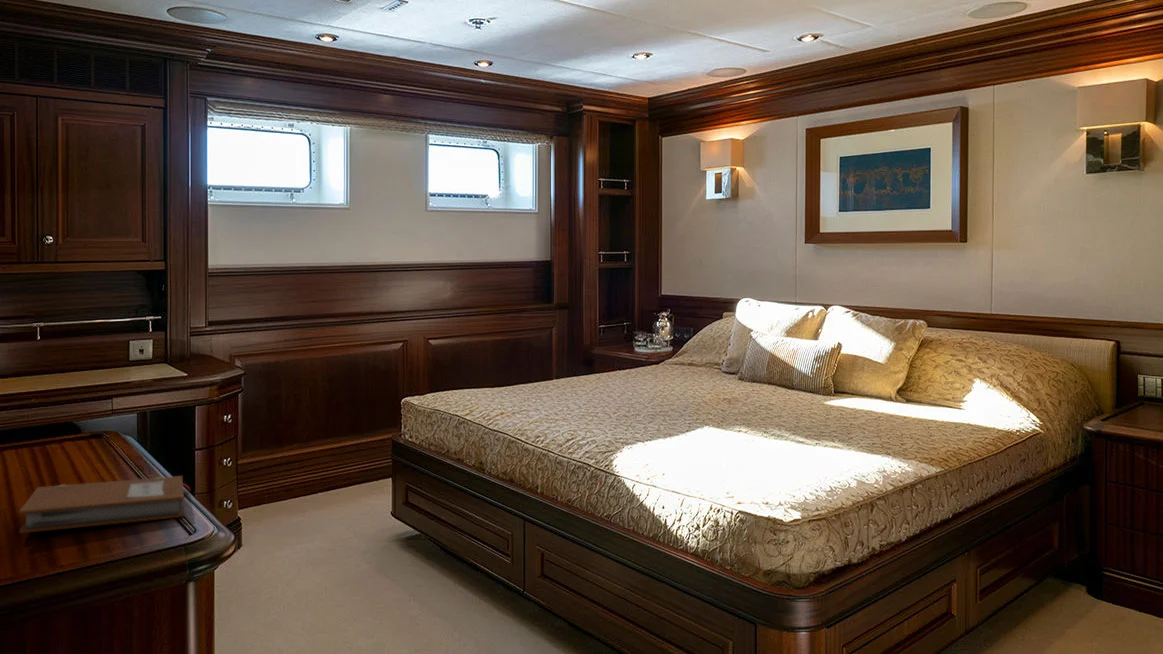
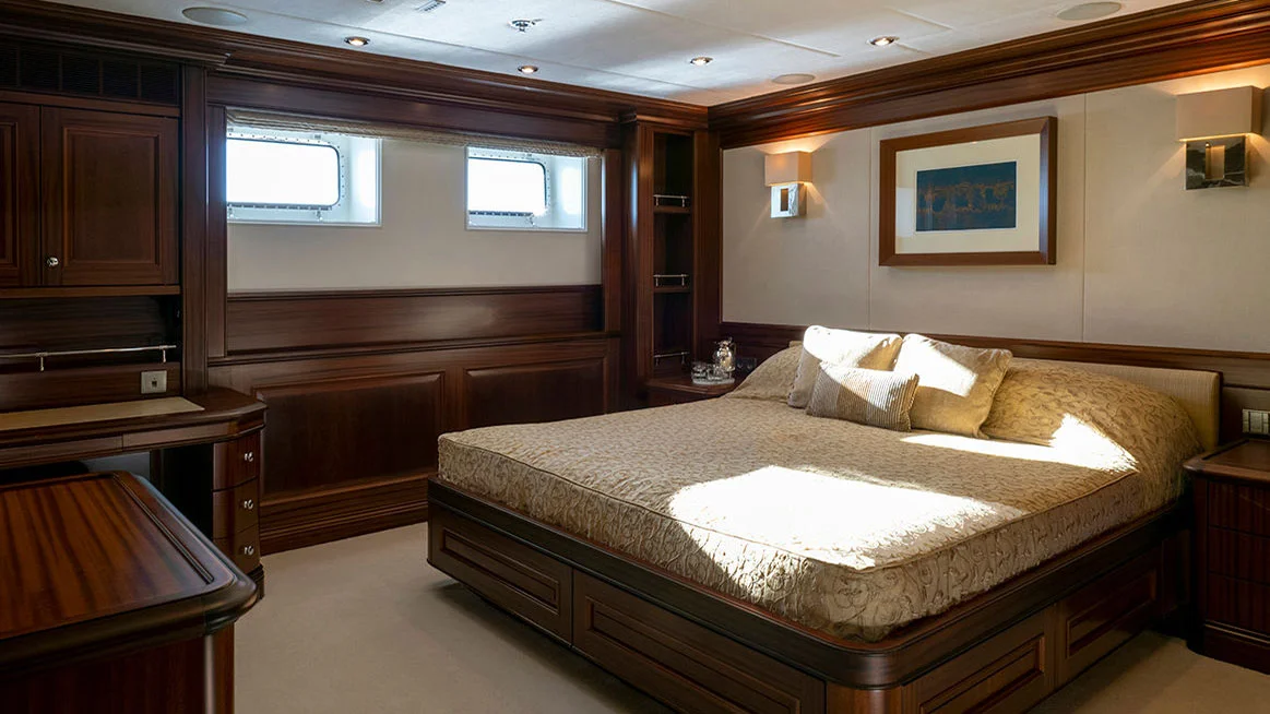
- notebook (113, 500)
